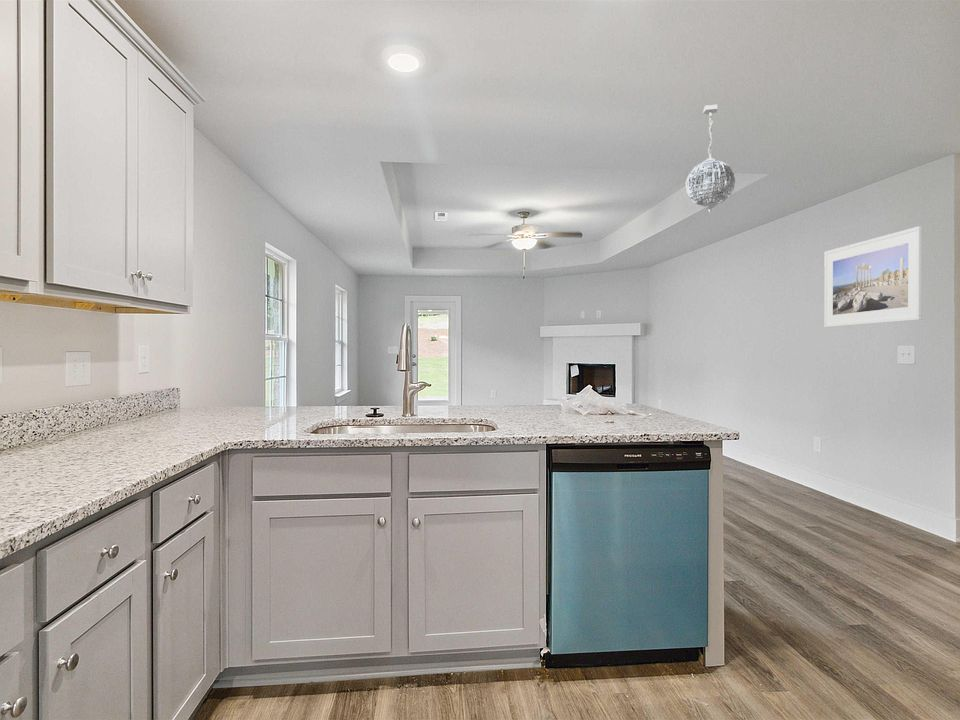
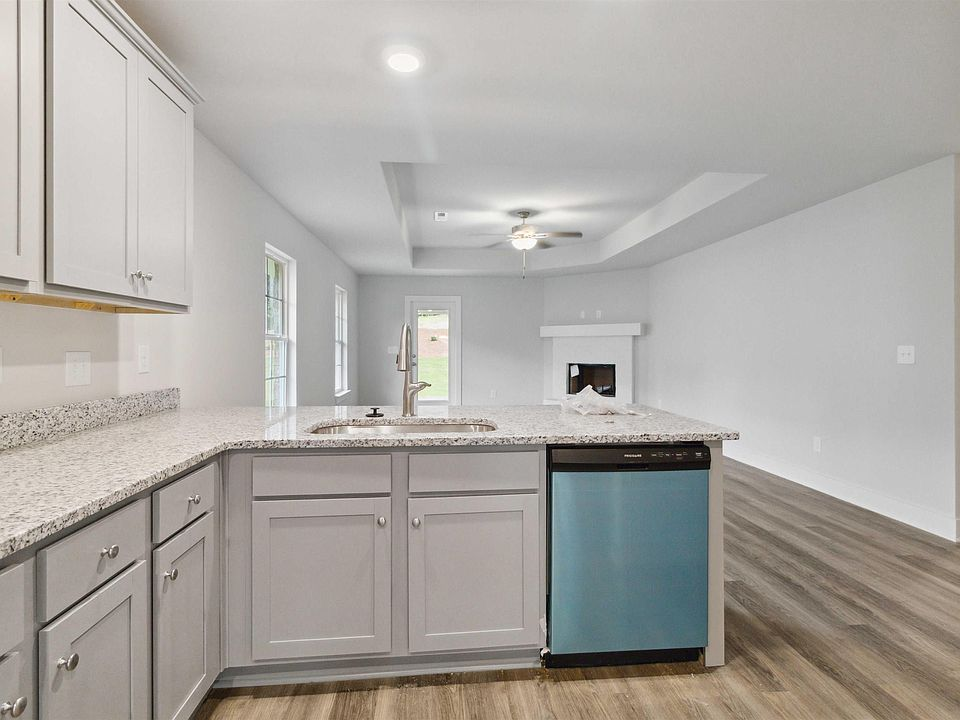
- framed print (867, 282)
- pendant light (710, 160)
